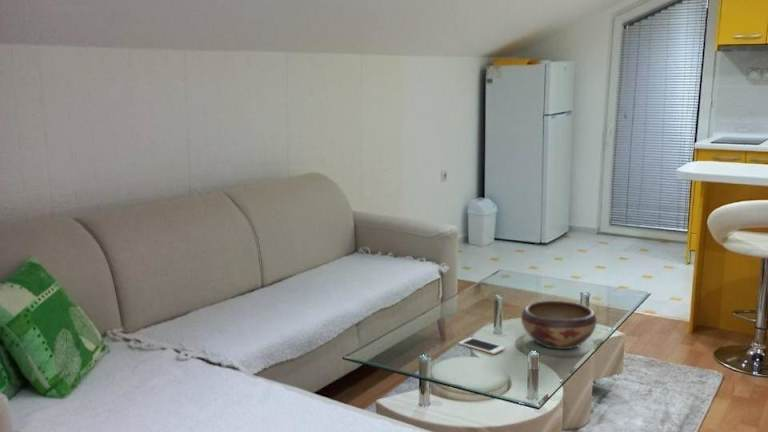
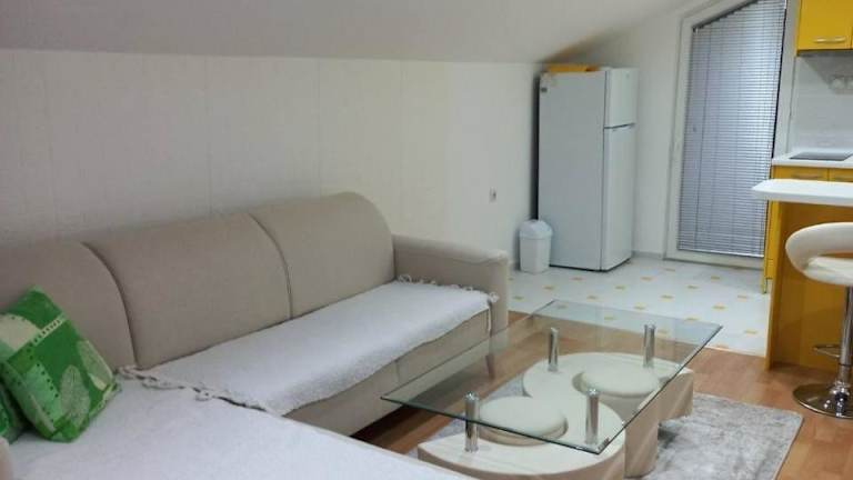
- decorative bowl (558, 326)
- cell phone (481, 345)
